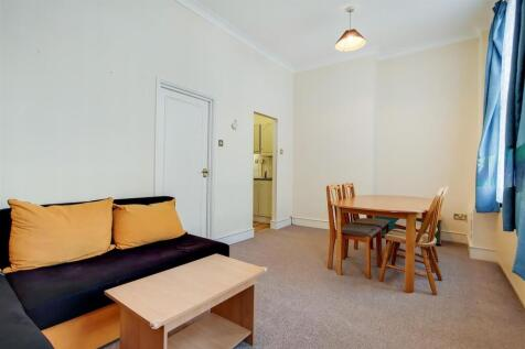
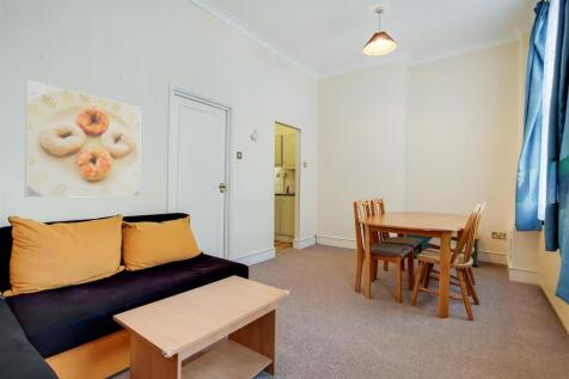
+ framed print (90, 146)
